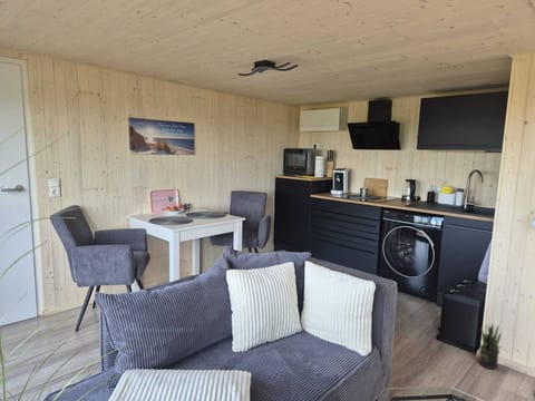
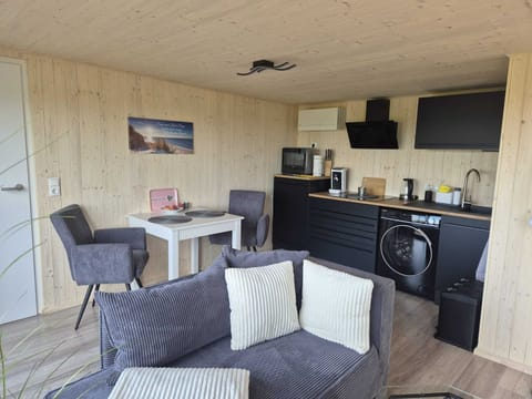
- potted plant (489, 345)
